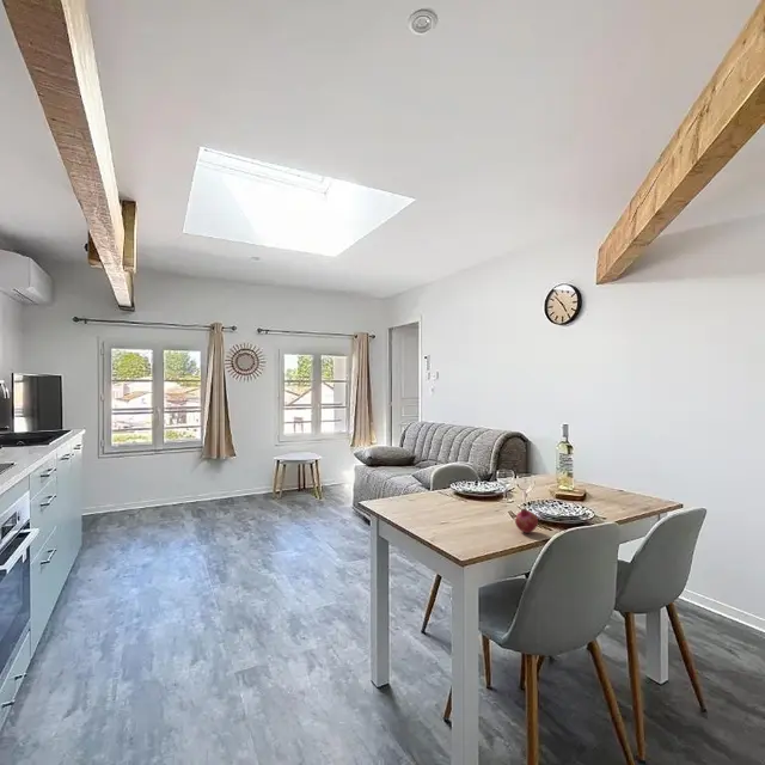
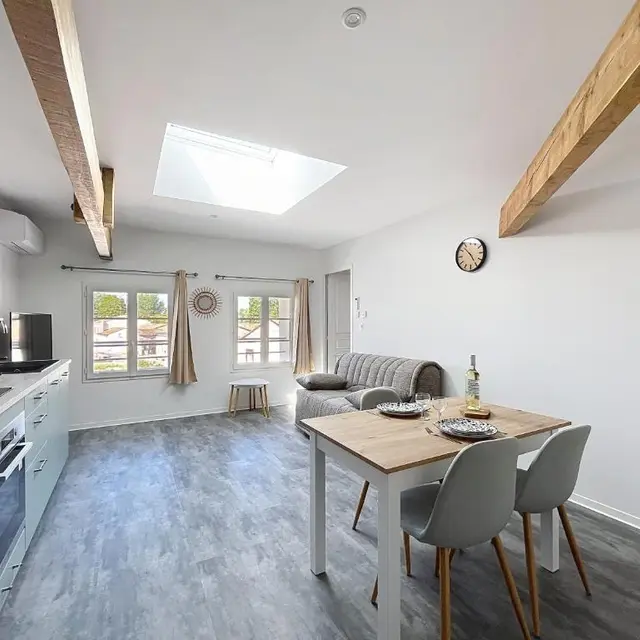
- fruit (526, 519)
